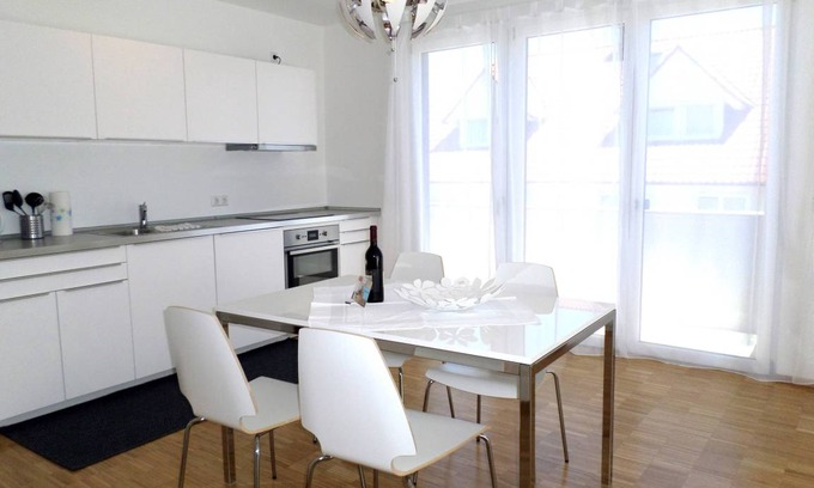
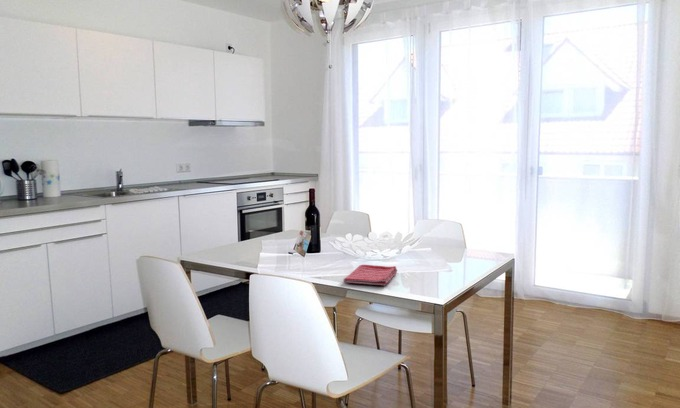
+ dish towel (371, 274)
